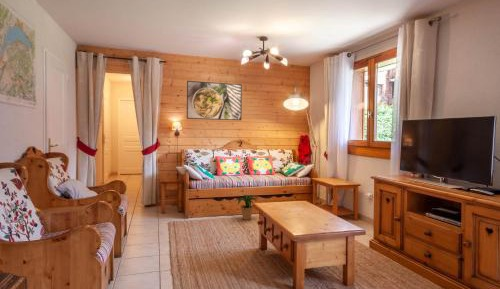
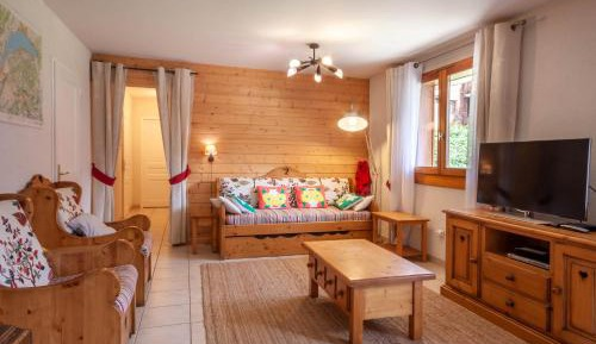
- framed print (214, 101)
- potted plant (247, 207)
